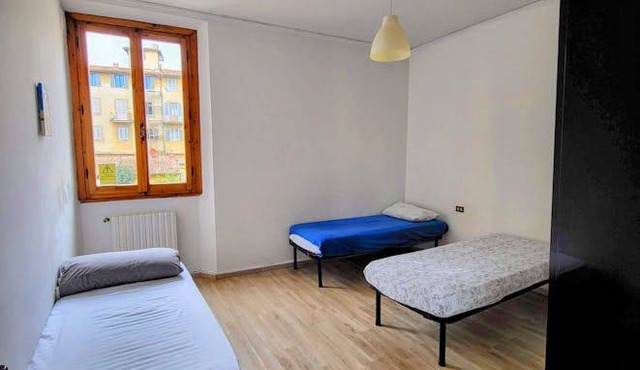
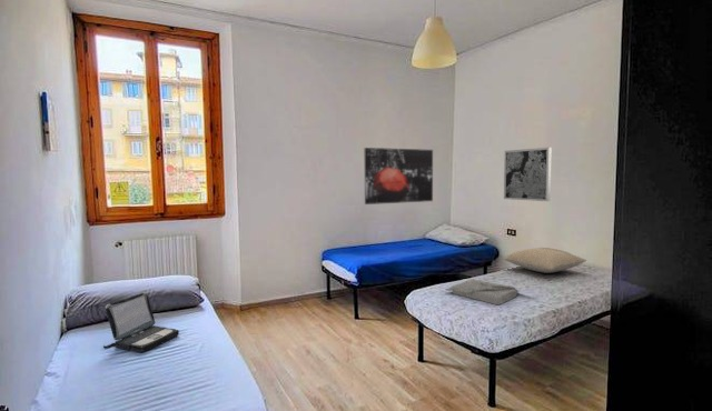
+ laptop (141, 320)
+ wall art (399, 176)
+ pillow (543, 259)
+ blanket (482, 287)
+ wall art (526, 174)
